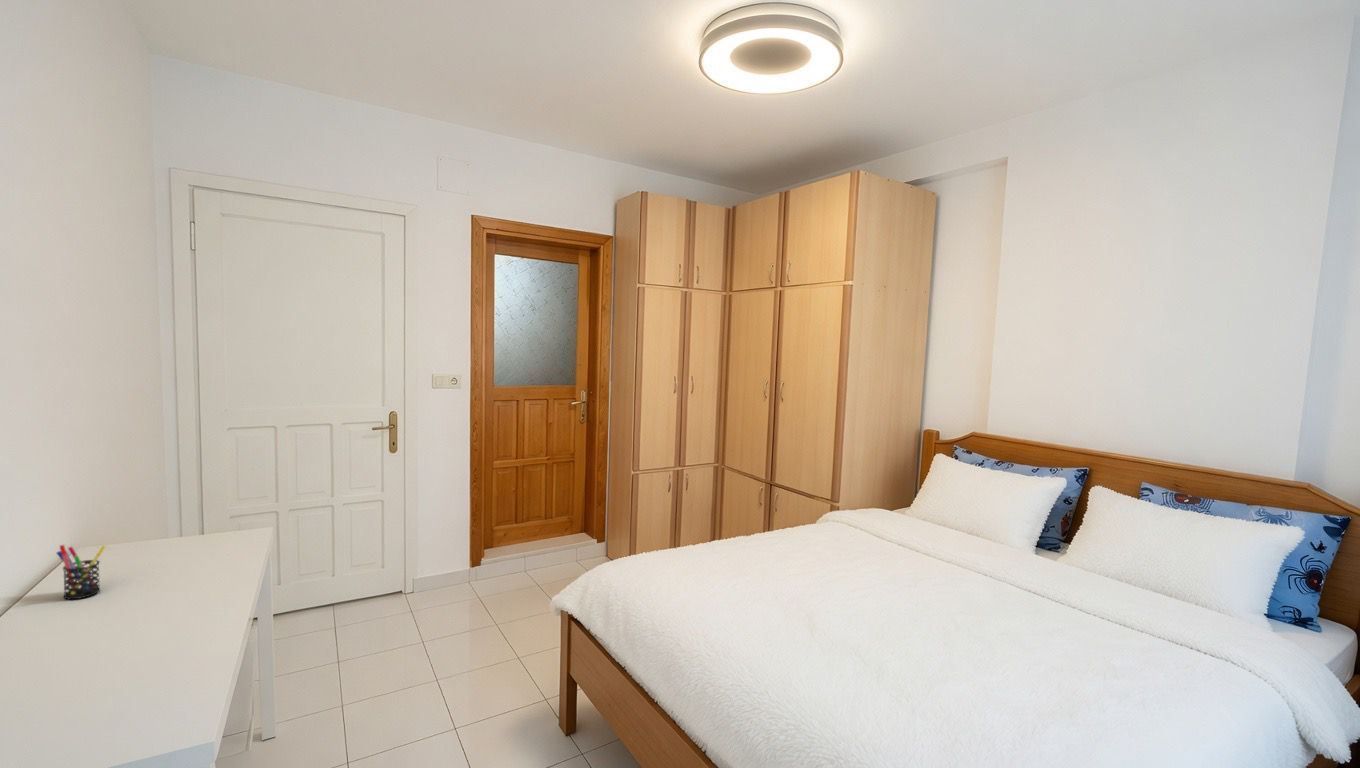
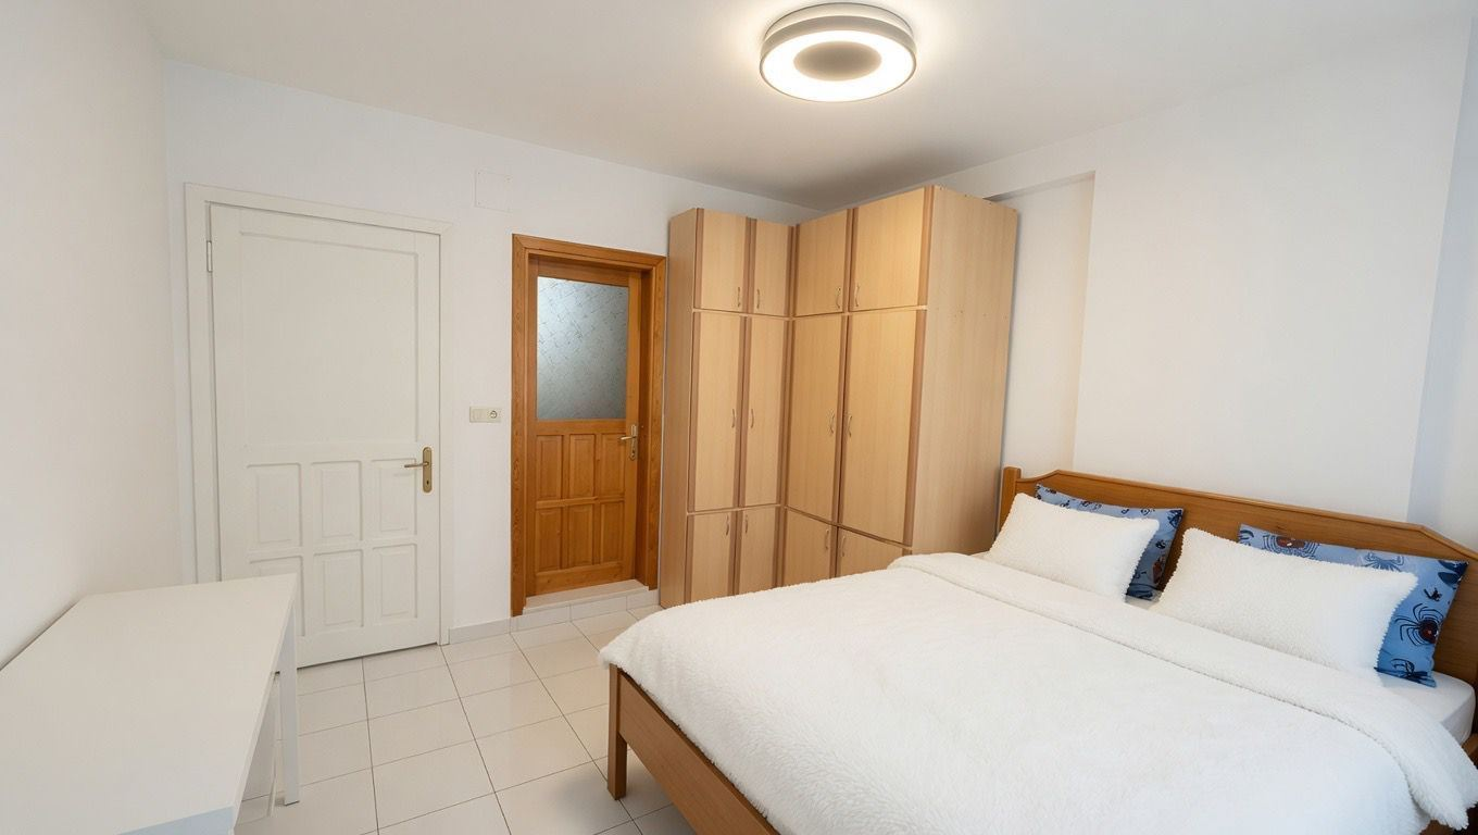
- pen holder (78, 569)
